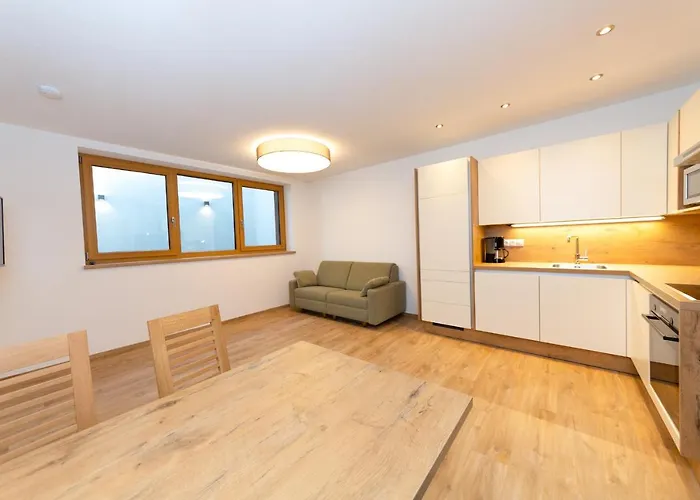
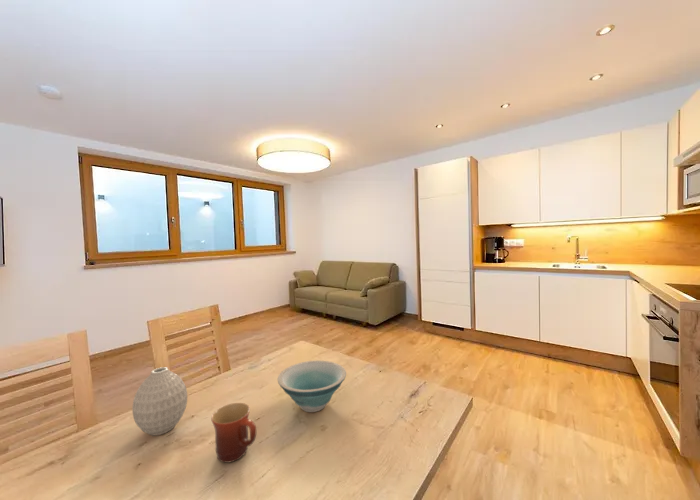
+ mug (236, 435)
+ vase (161, 399)
+ bowl (312, 389)
